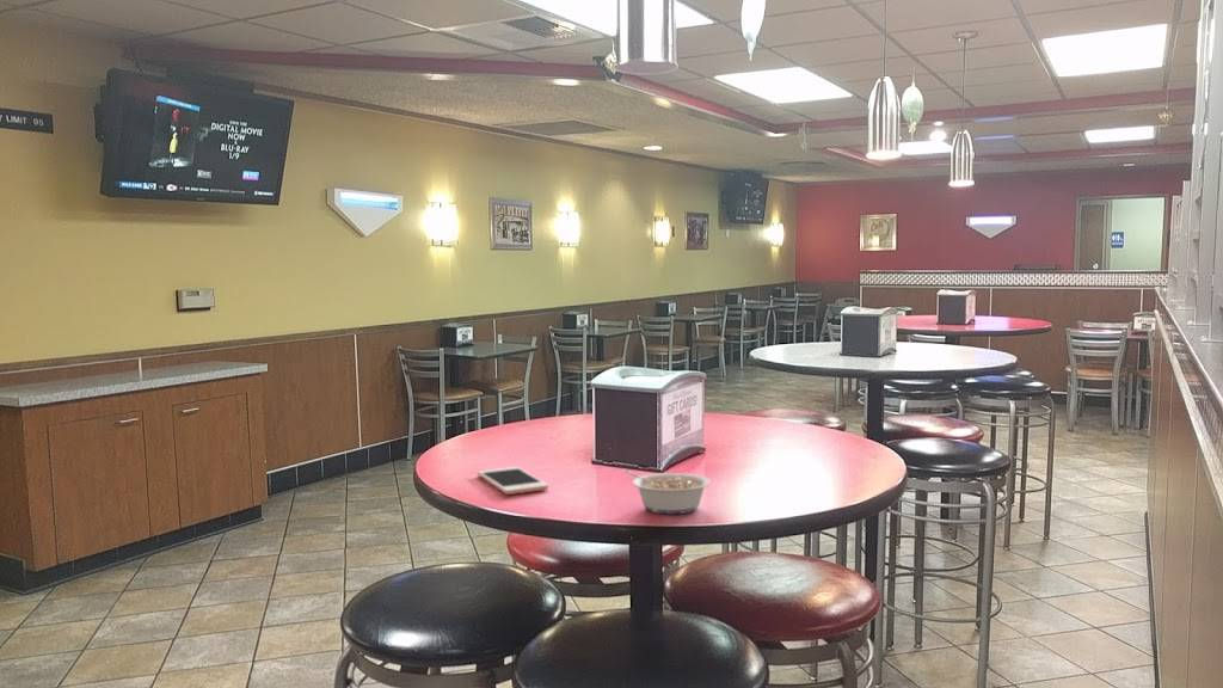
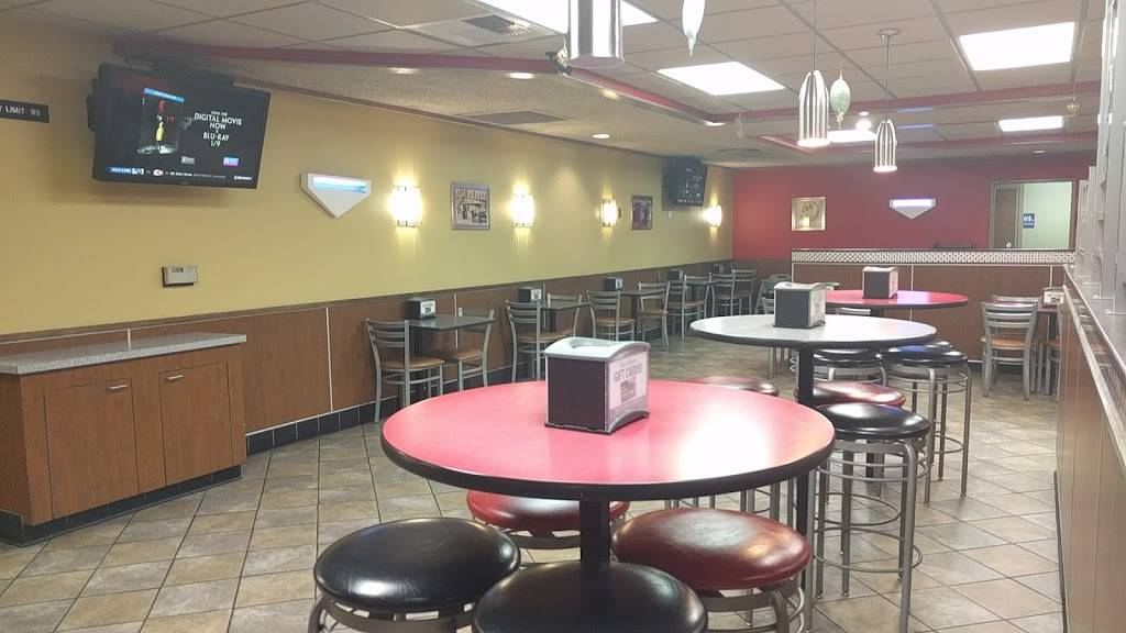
- legume (668, 491)
- cell phone (511, 479)
